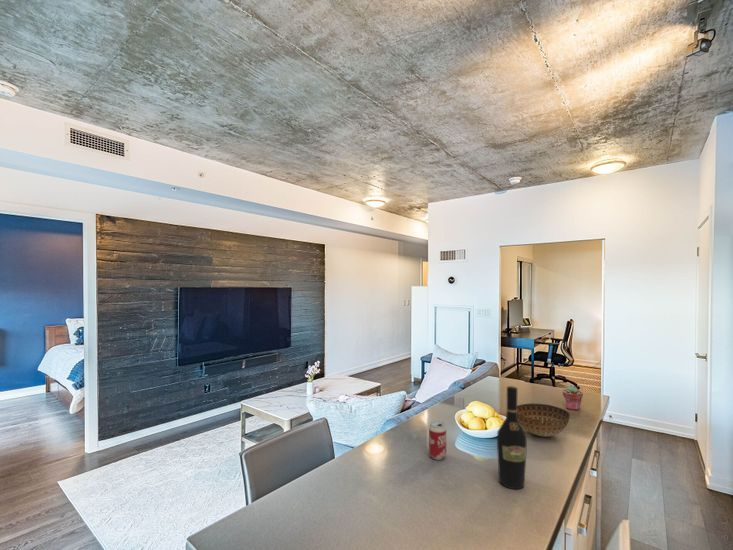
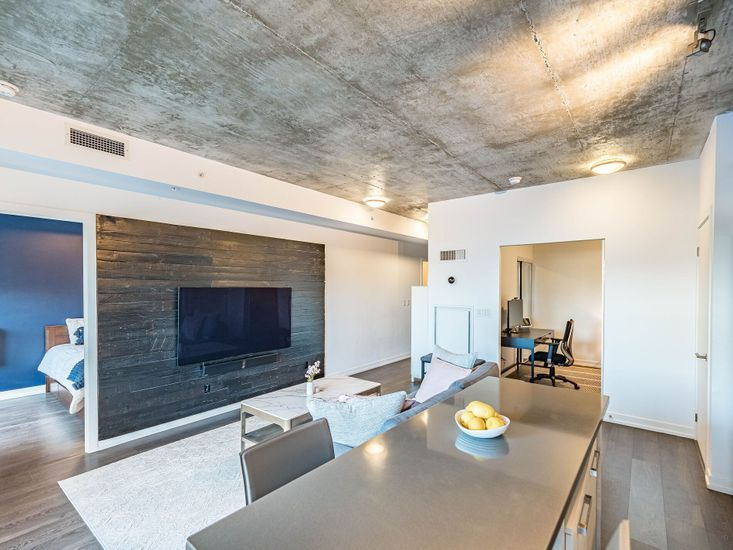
- bowl (540, 422)
- wine bottle (511, 435)
- beverage can (437, 440)
- potted succulent (572, 396)
